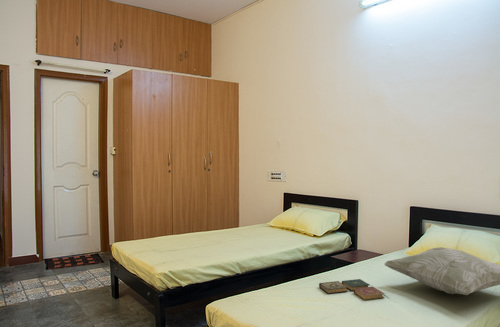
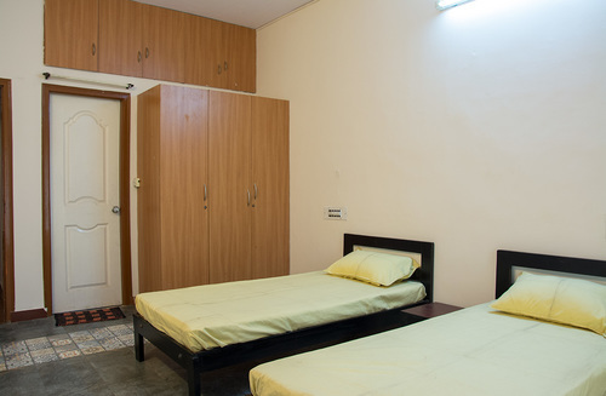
- book (350, 289)
- decorative pillow (450, 269)
